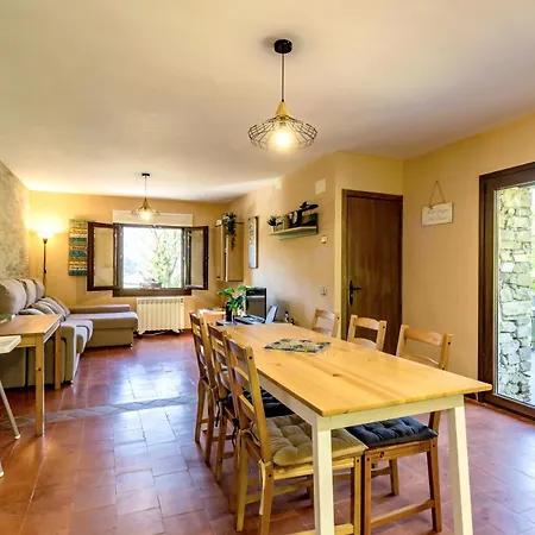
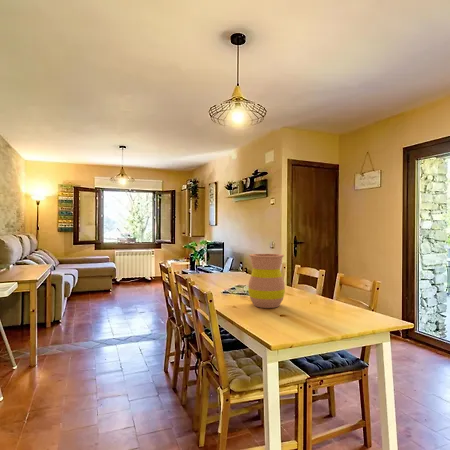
+ vase (266, 279)
